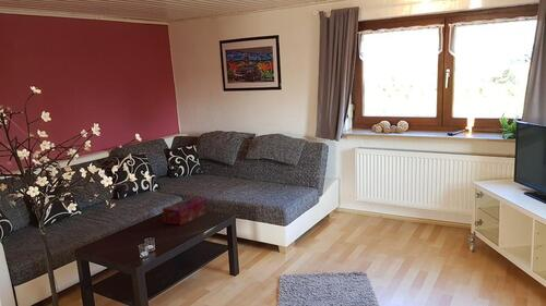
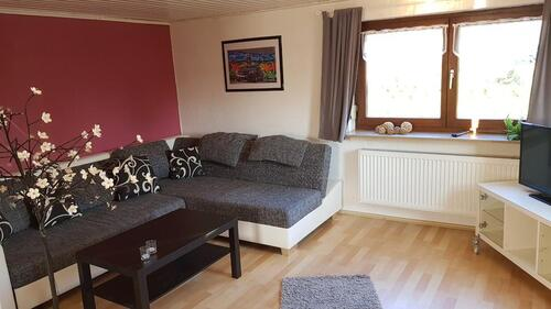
- tissue box (185, 210)
